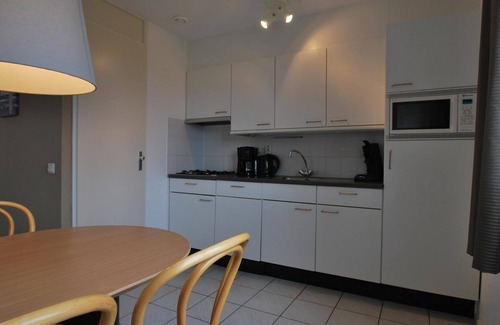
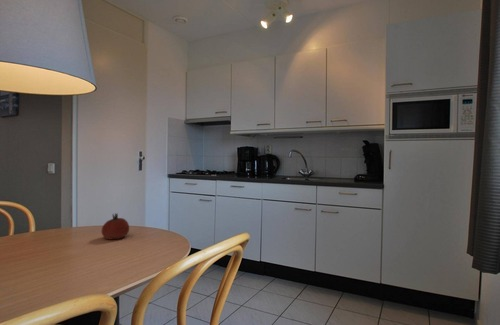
+ fruit (115, 225)
